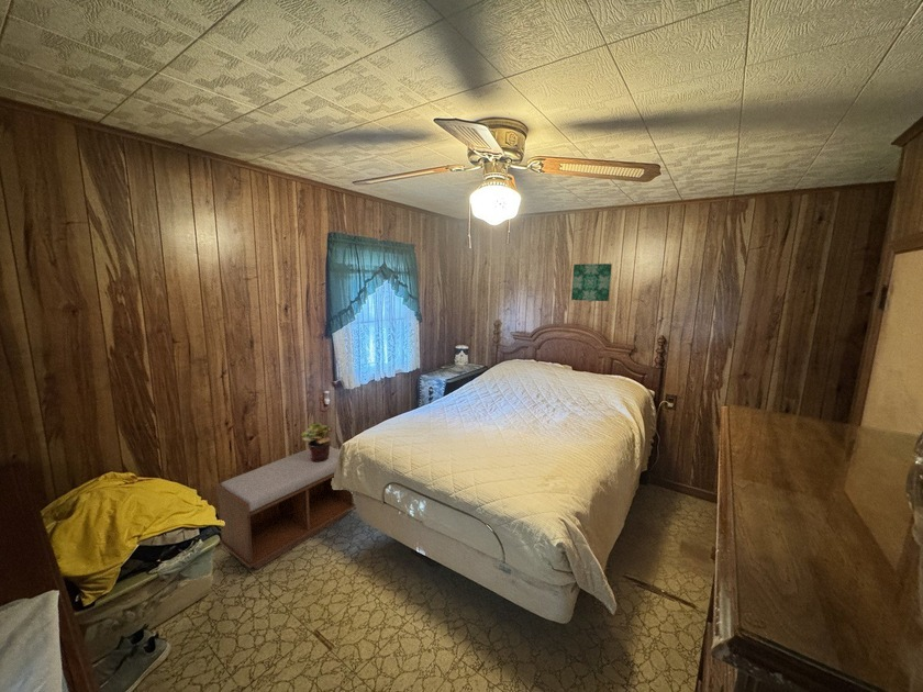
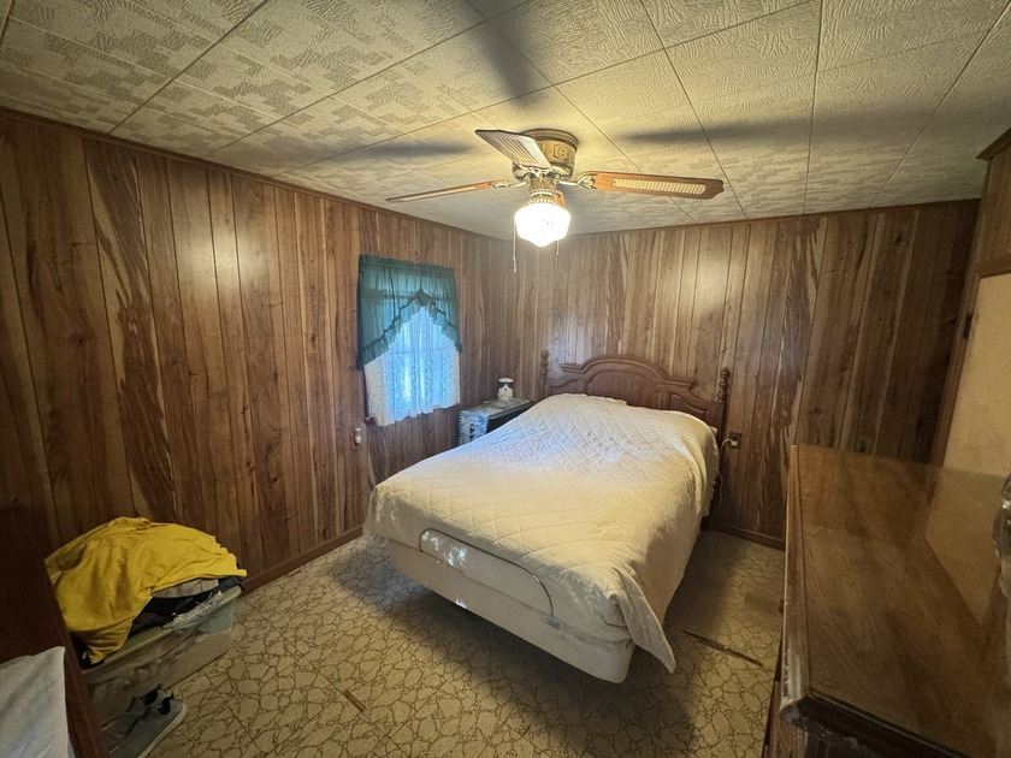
- wall art (590, 282)
- bench (292, 498)
- potted plant (315, 440)
